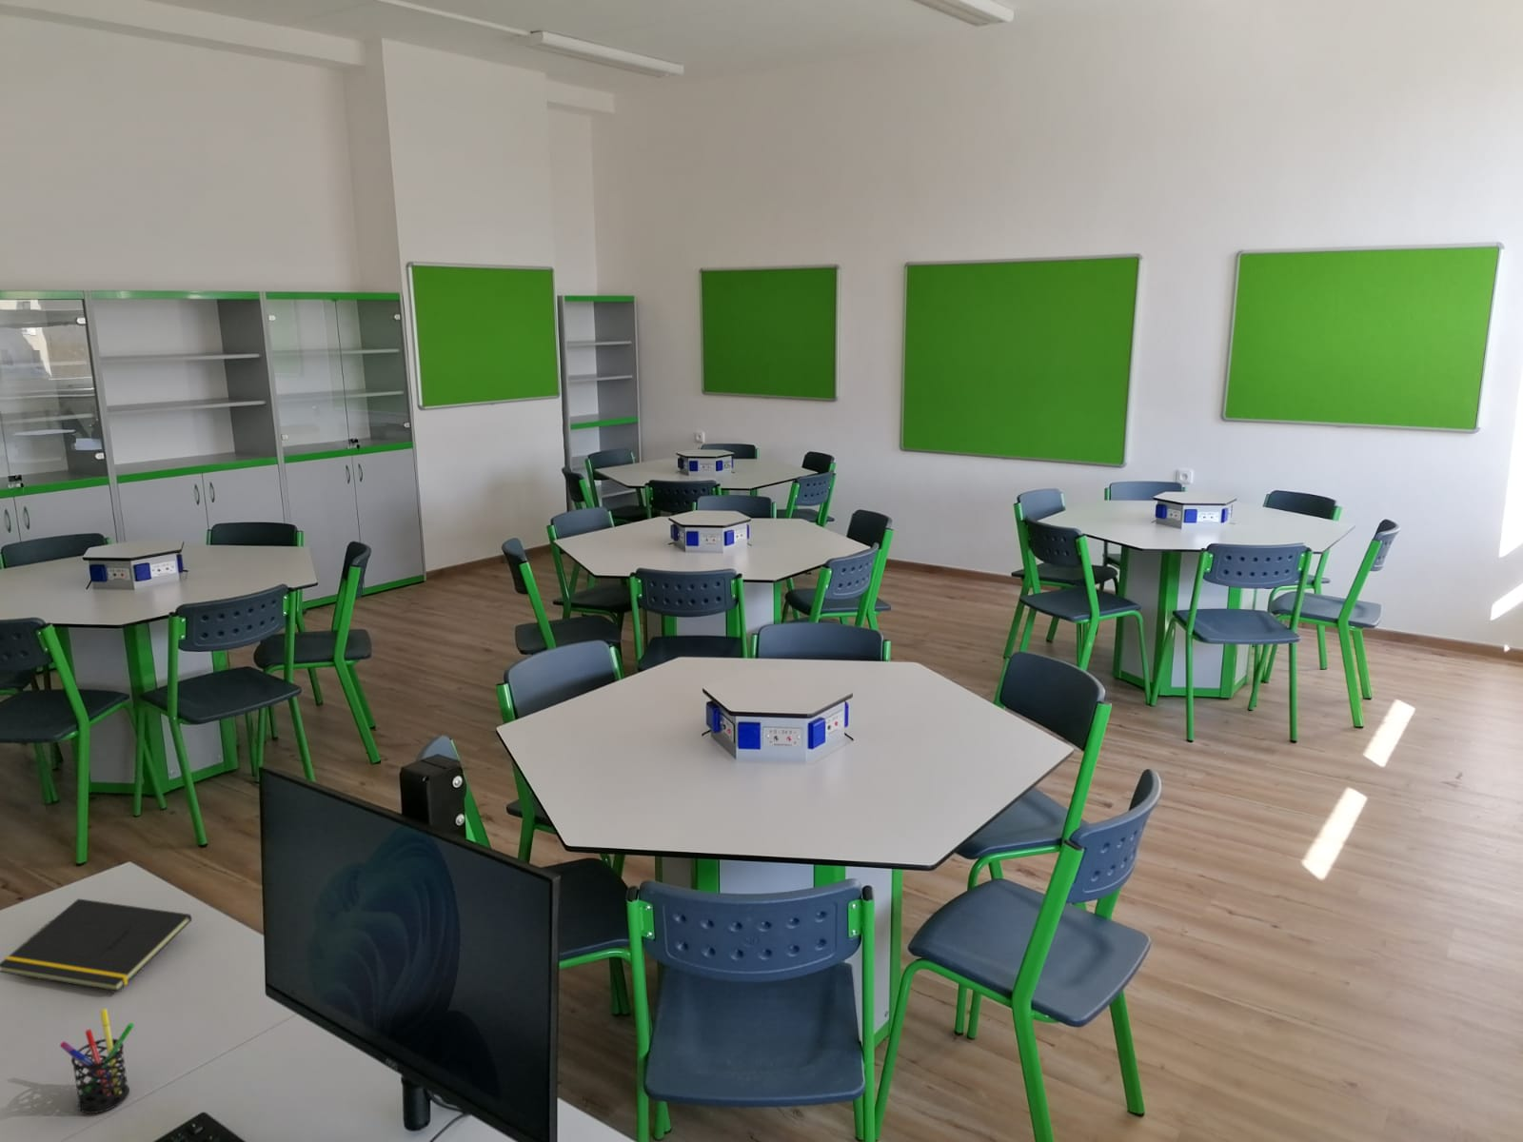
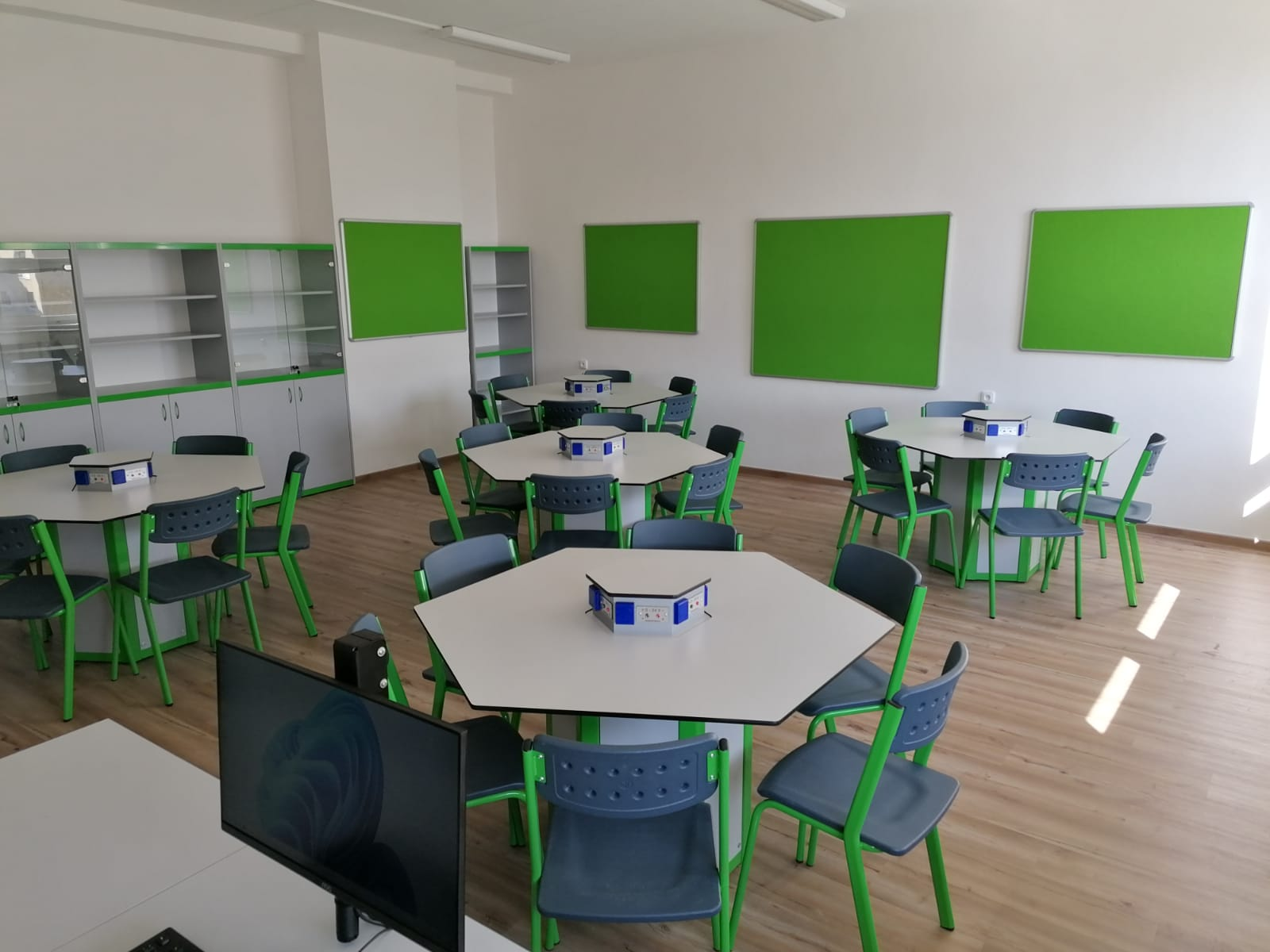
- notepad (97, 942)
- pen holder (104, 1058)
